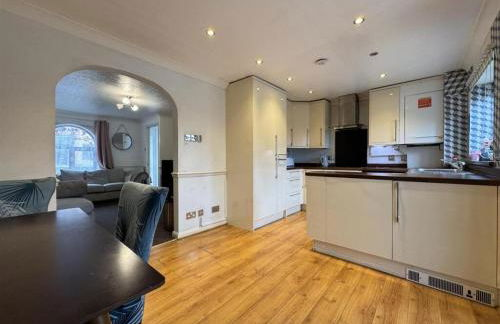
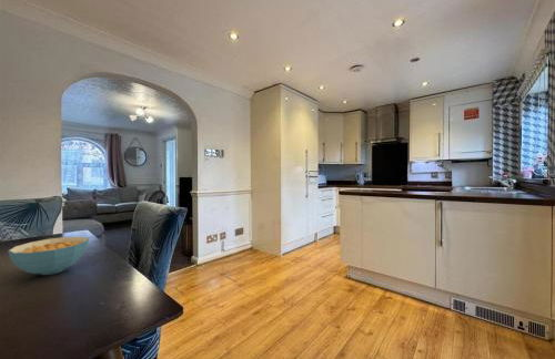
+ cereal bowl (52, 257)
